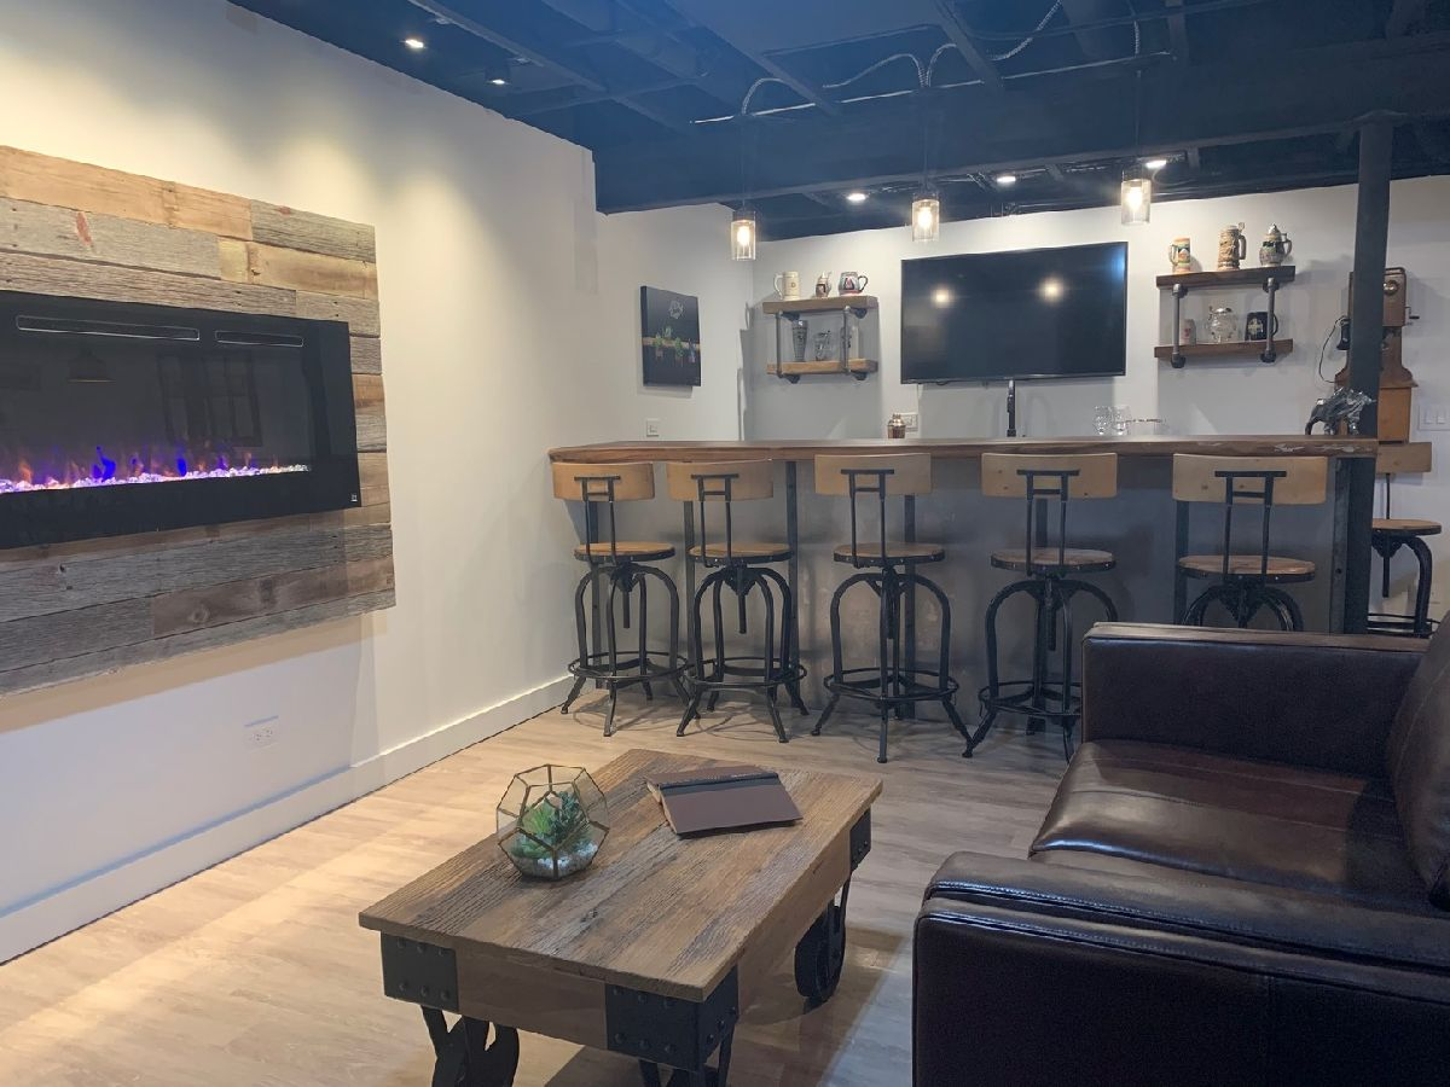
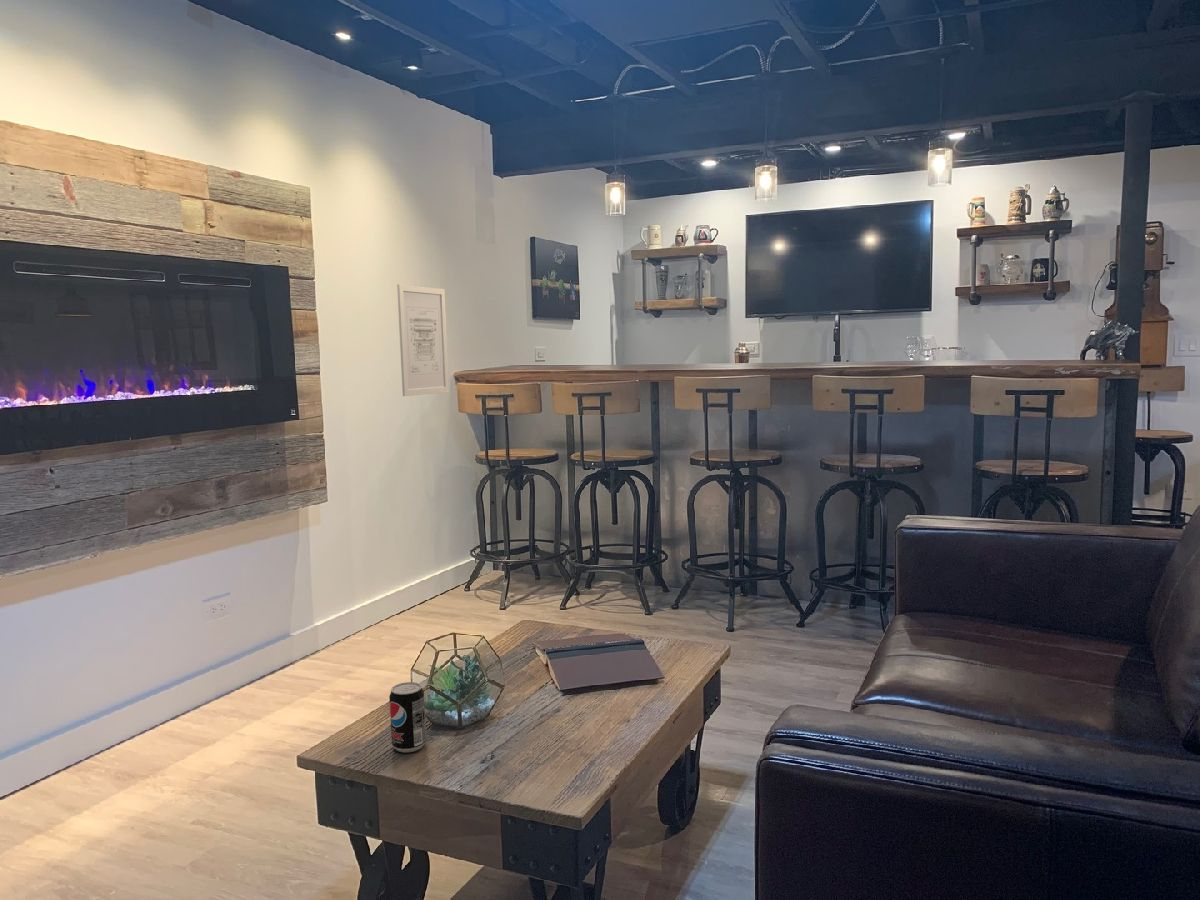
+ wall art (424, 340)
+ beverage can (407, 717)
